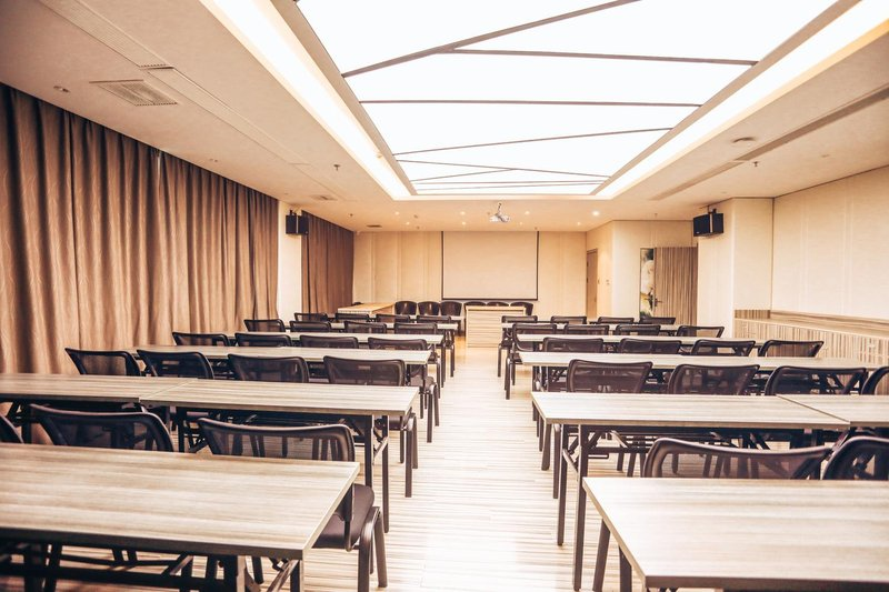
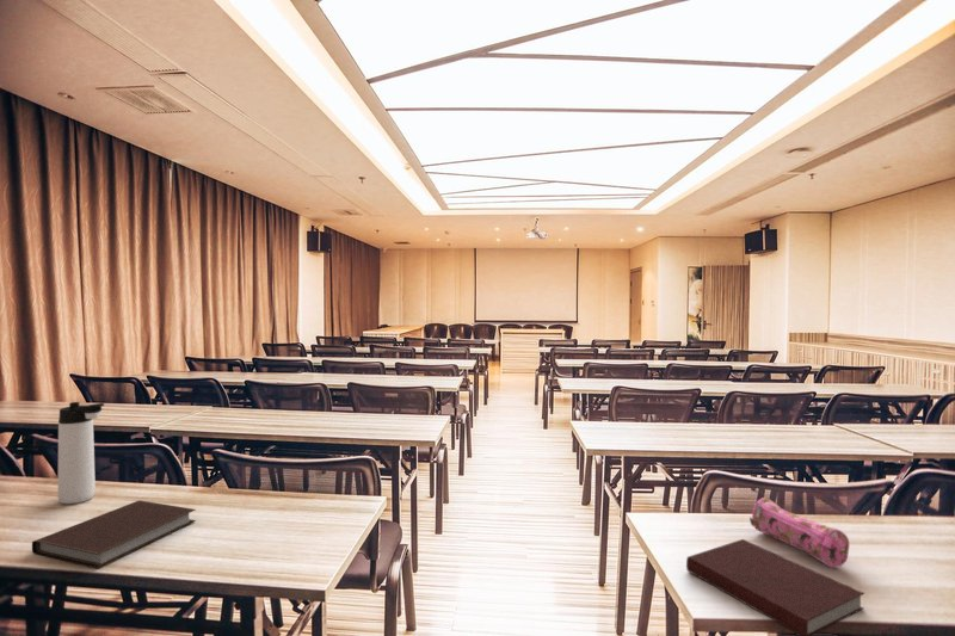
+ notebook (769, 581)
+ pencil case (796, 530)
+ notebook (119, 530)
+ thermos bottle (82, 451)
